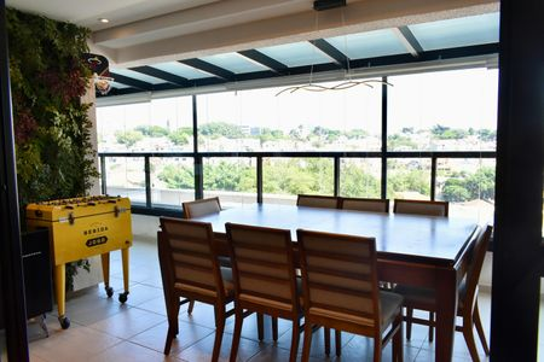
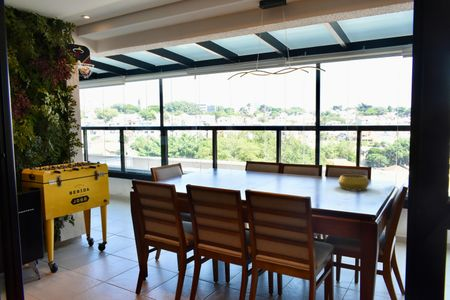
+ decorative bowl (353, 182)
